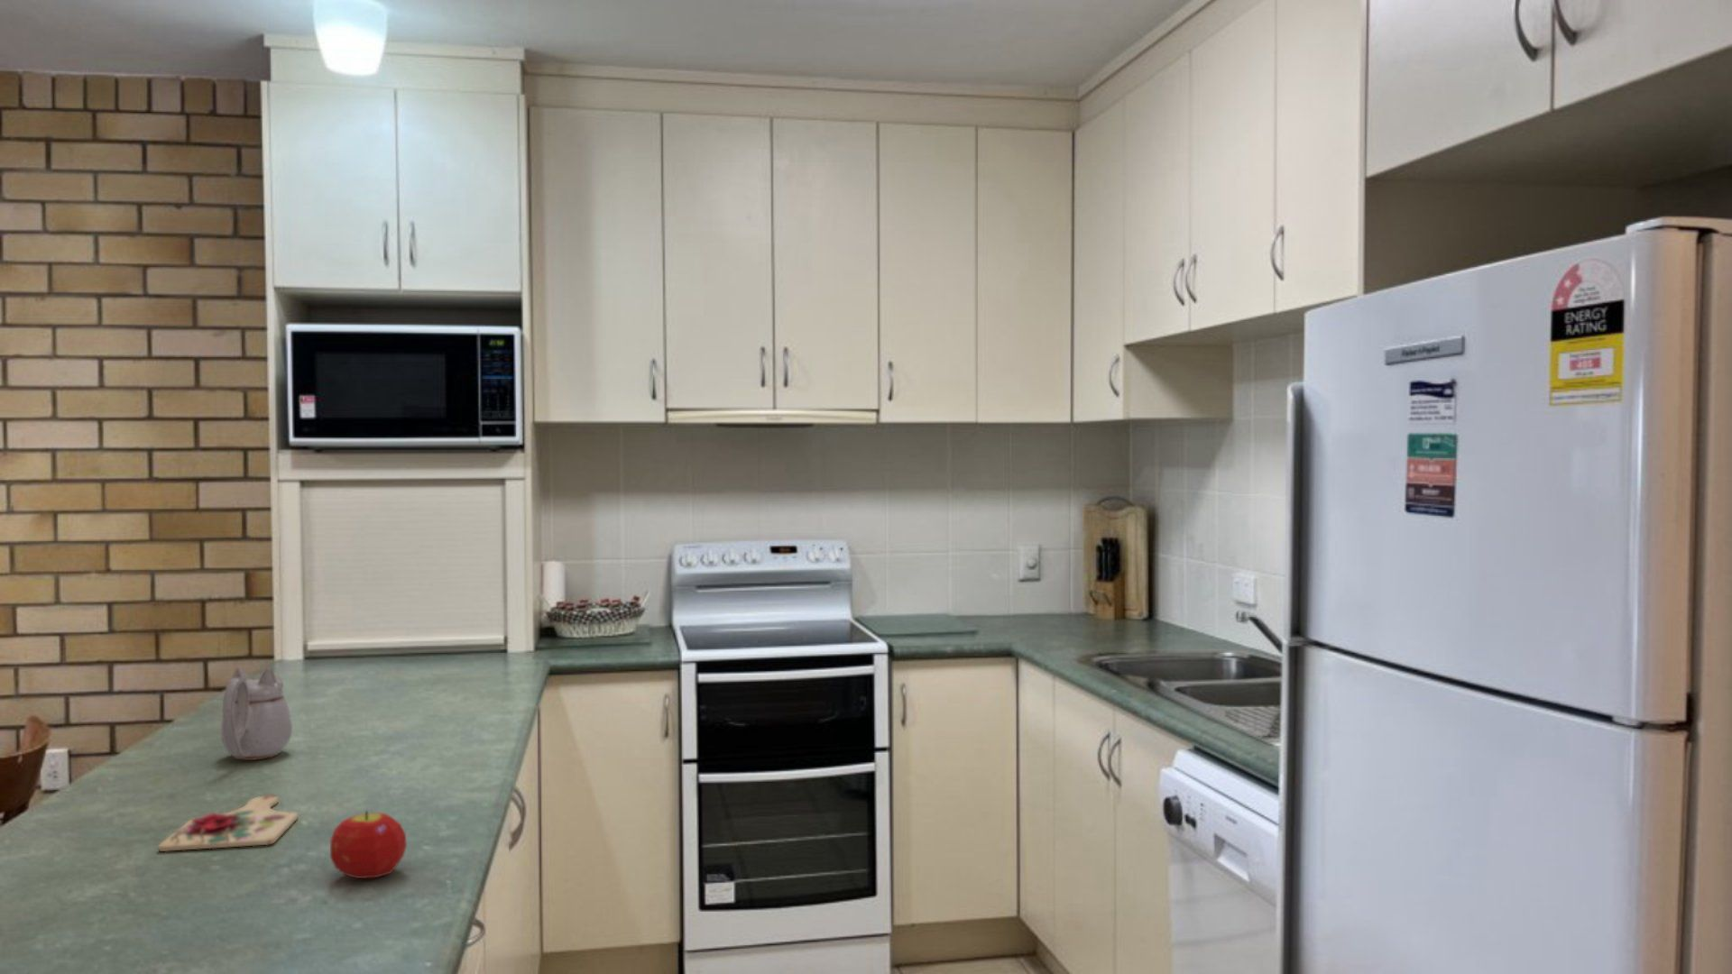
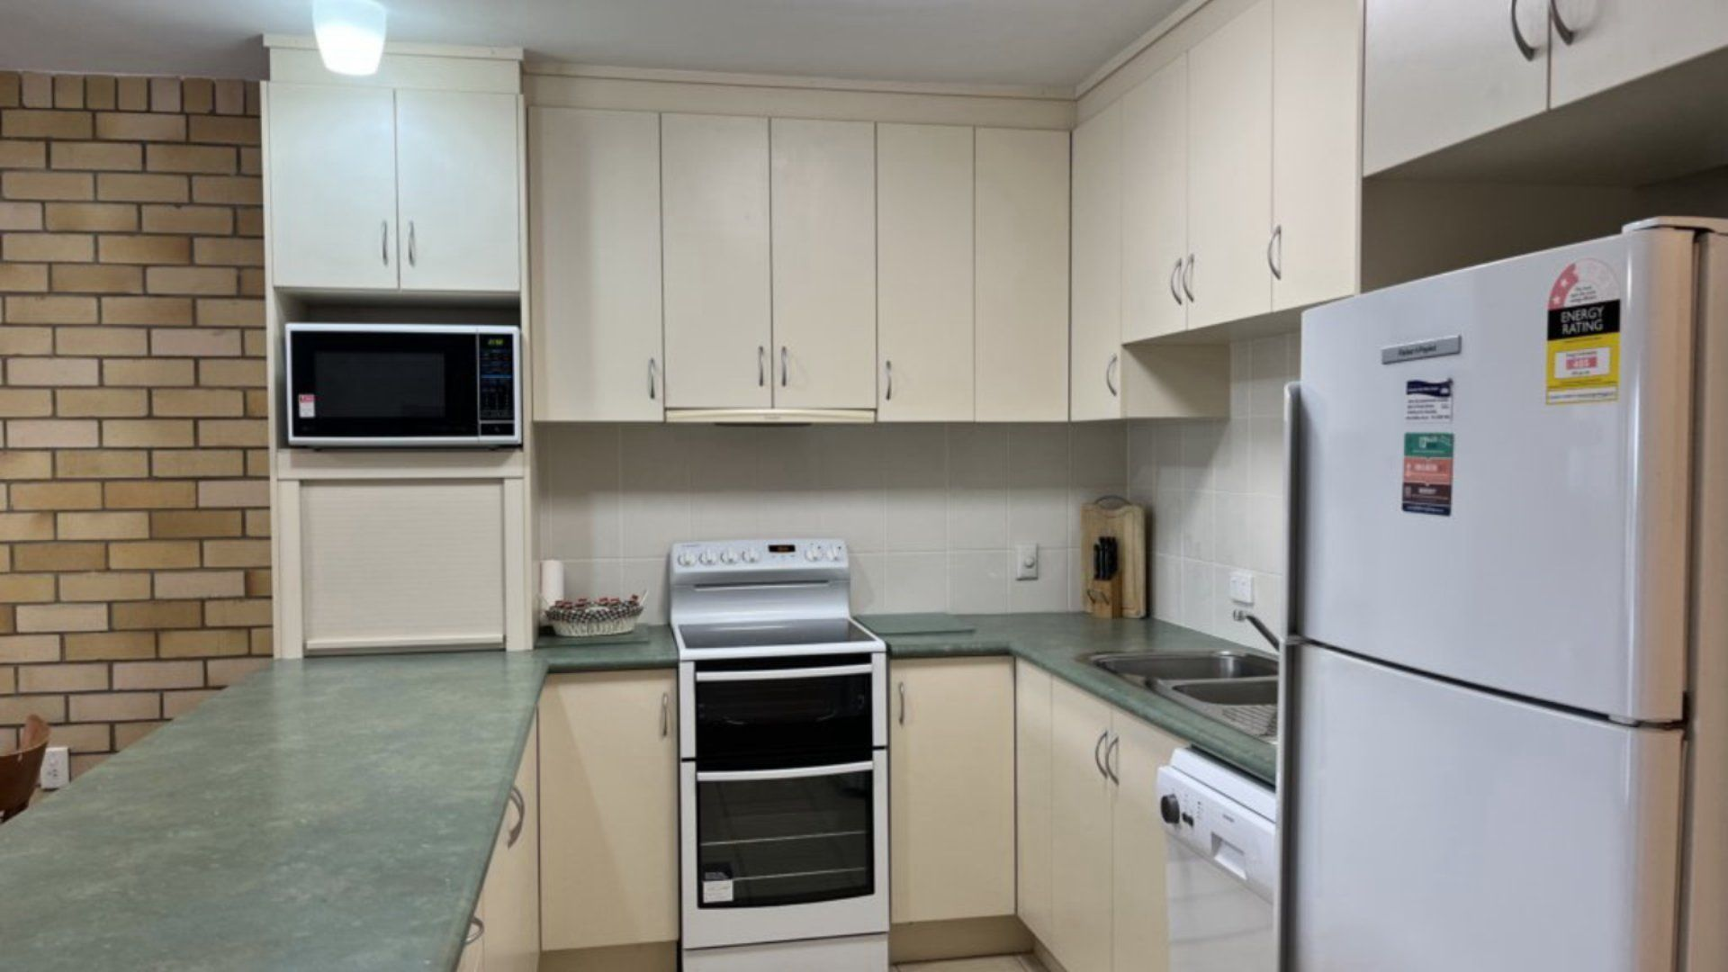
- teapot (253, 711)
- cutting board (243, 813)
- fruit (369, 841)
